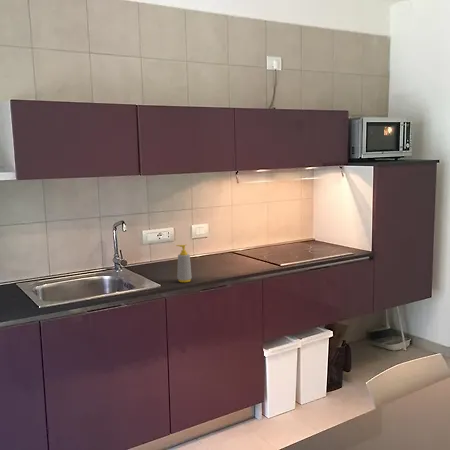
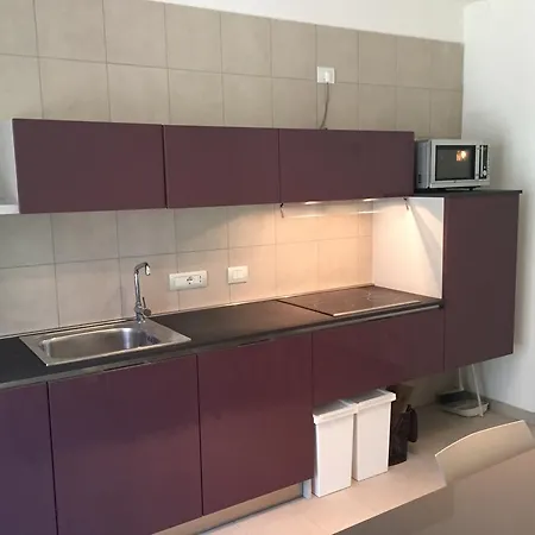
- soap bottle (183, 262)
